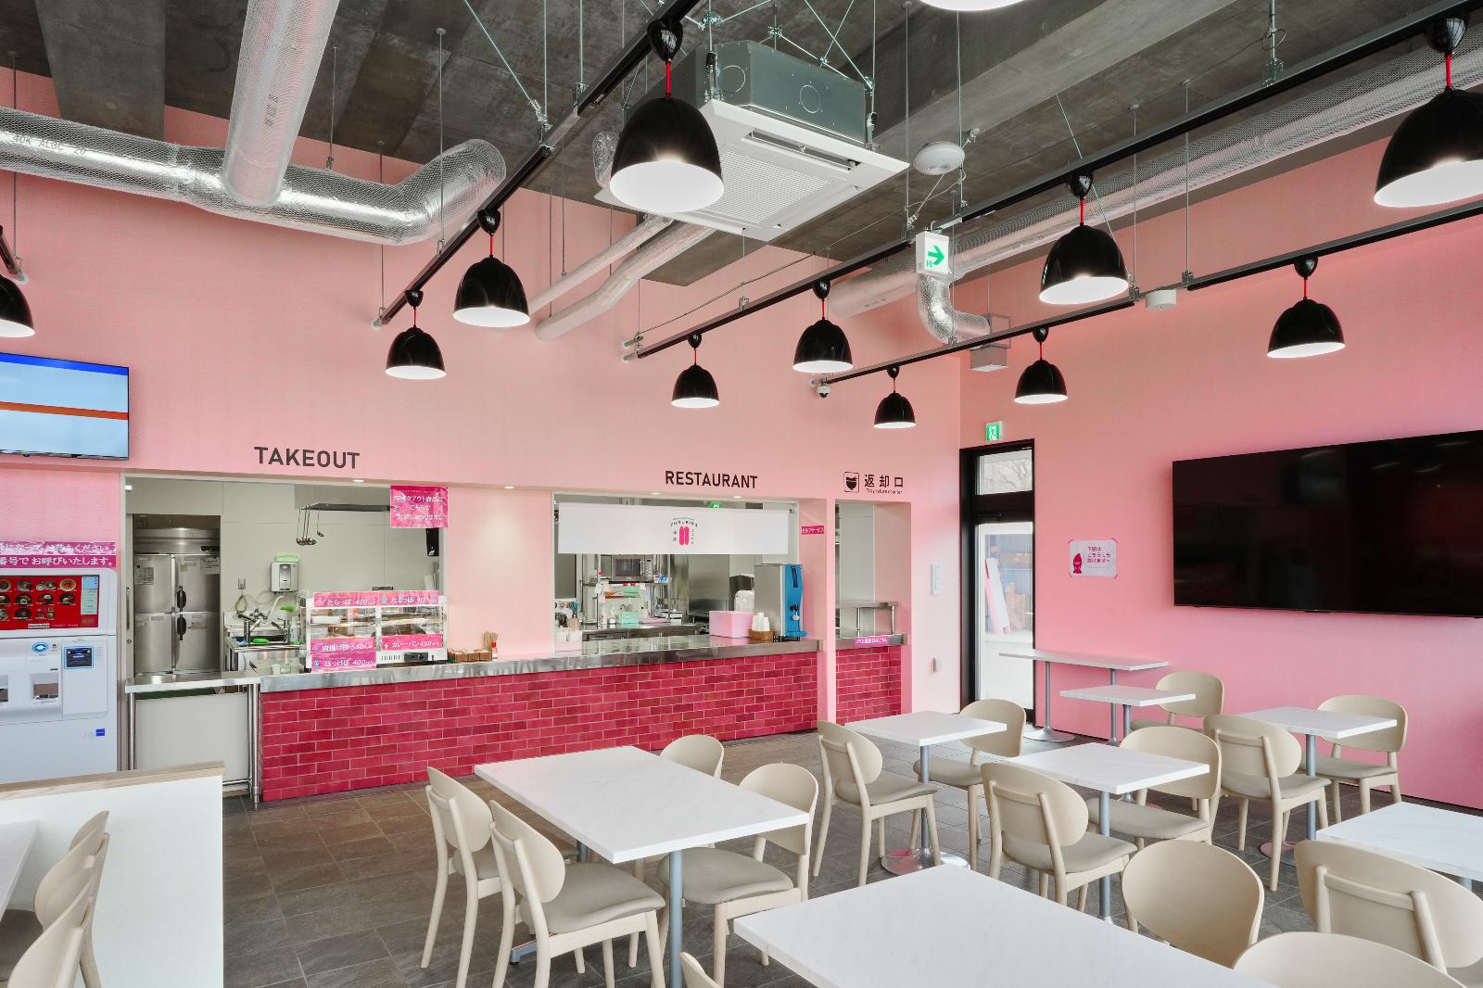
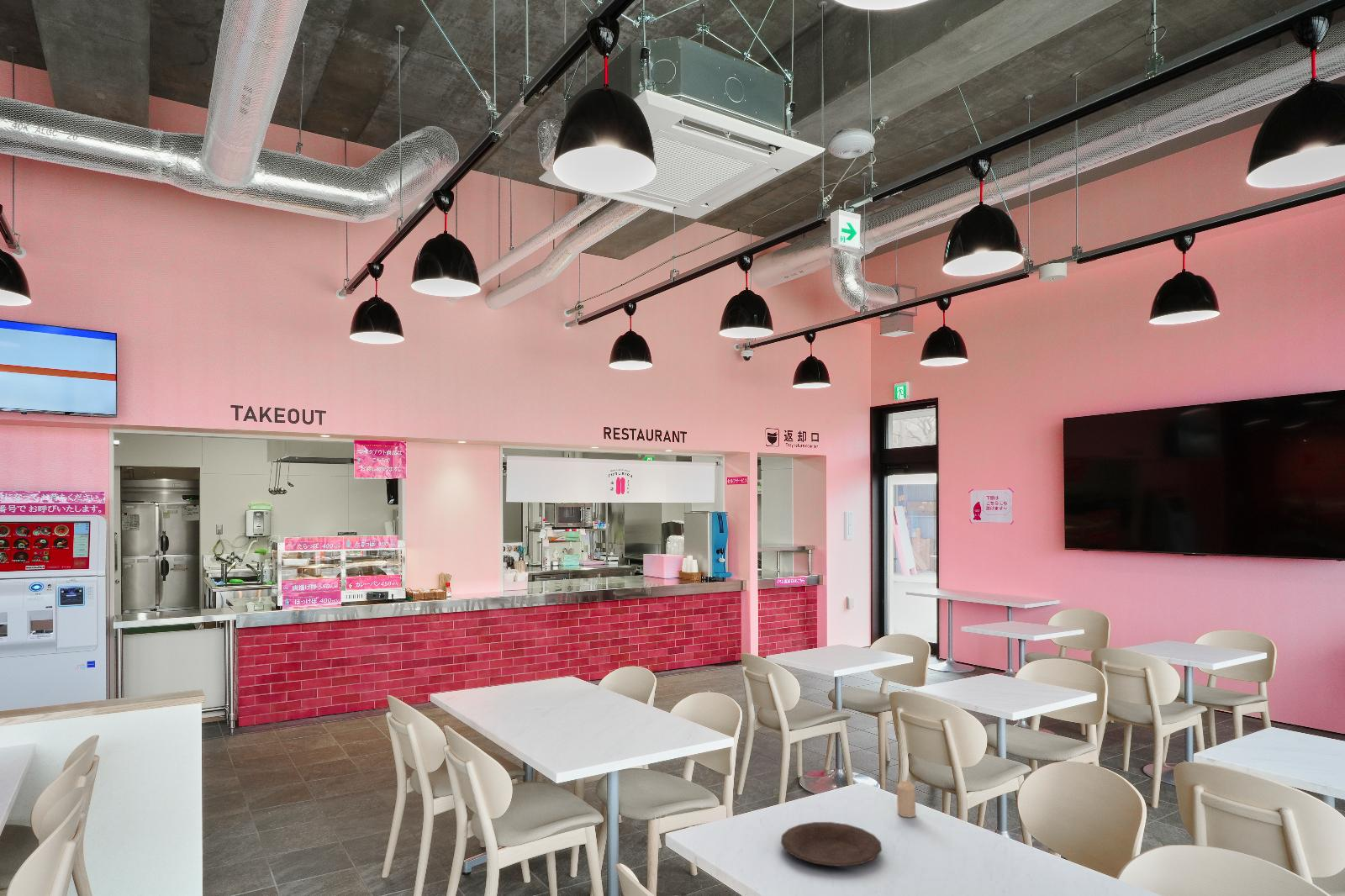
+ plate (831, 846)
+ candle (906, 798)
